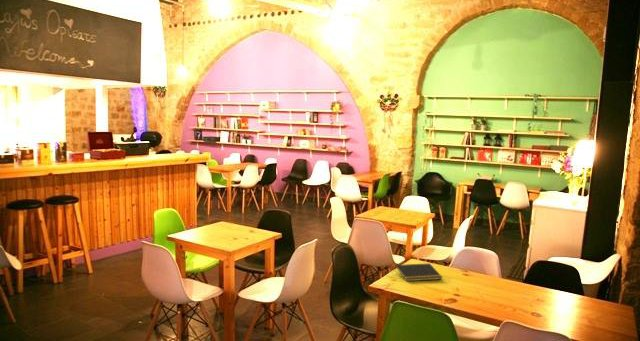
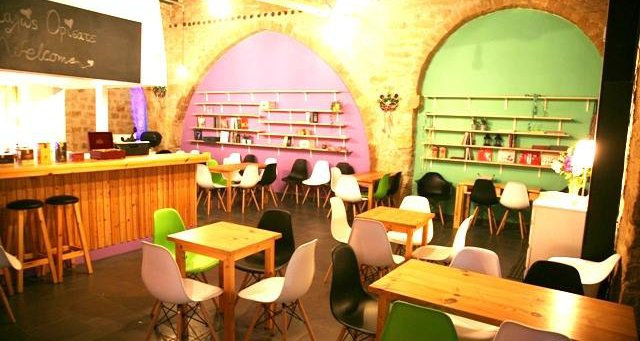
- notepad (418, 271)
